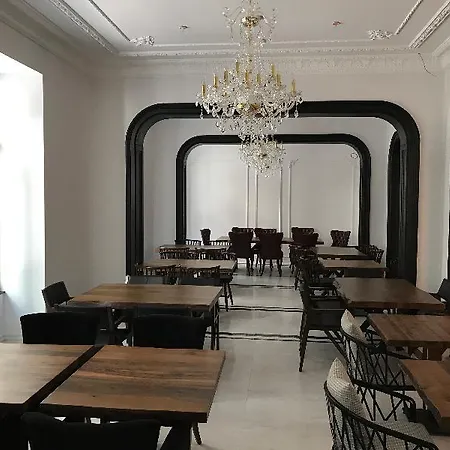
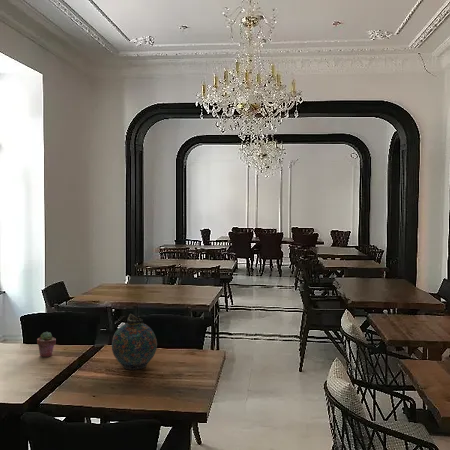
+ potted succulent (46, 343)
+ snuff bottle (134, 340)
